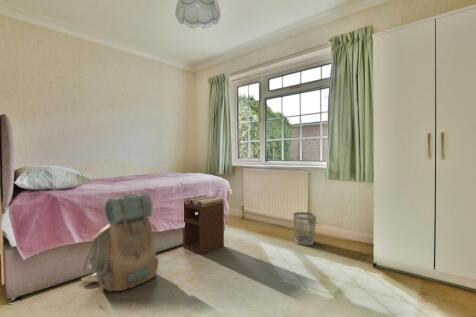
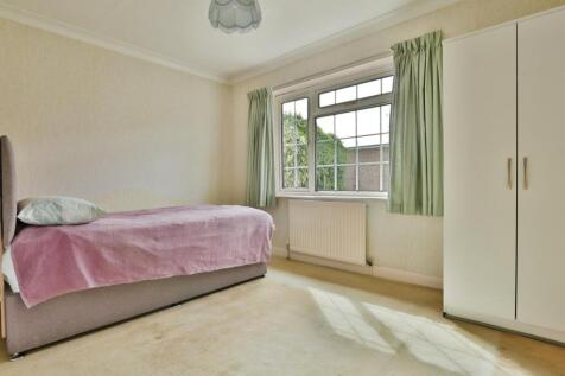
- backpack (125, 236)
- nightstand (203, 222)
- wastebasket (305, 228)
